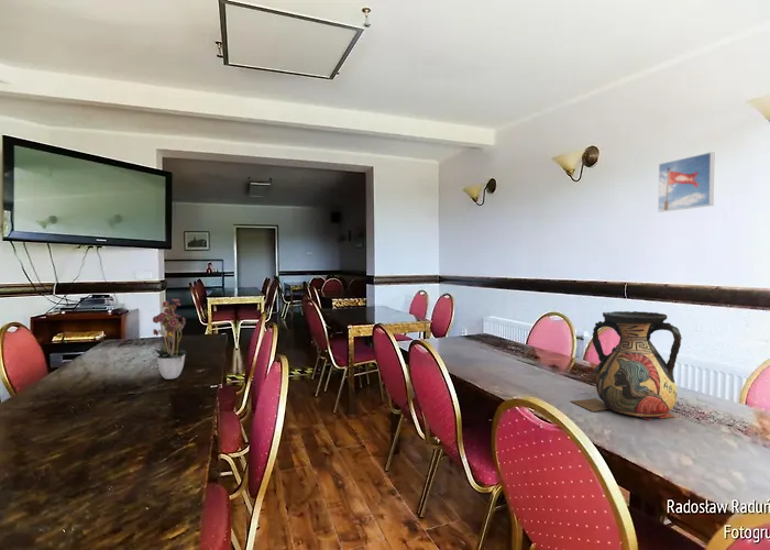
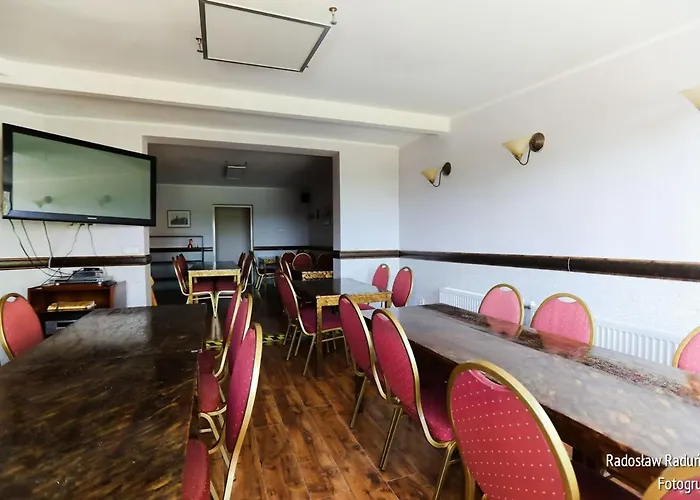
- flower arrangement (167, 336)
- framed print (684, 183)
- vase (629, 361)
